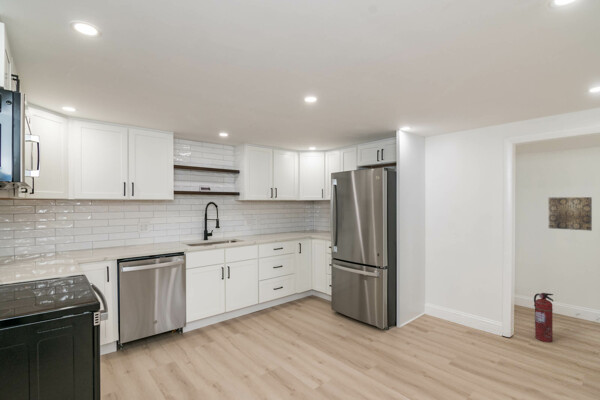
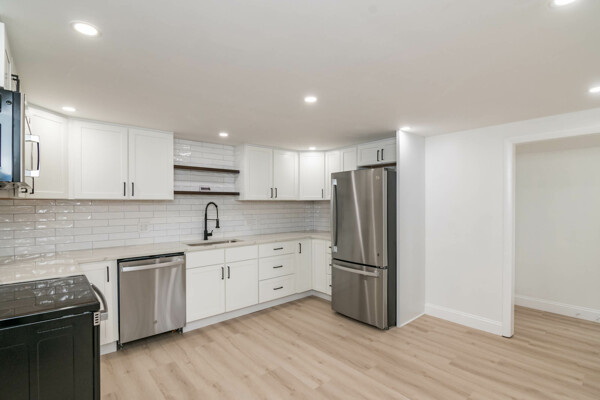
- fire extinguisher (543, 315)
- wall art (569, 213)
